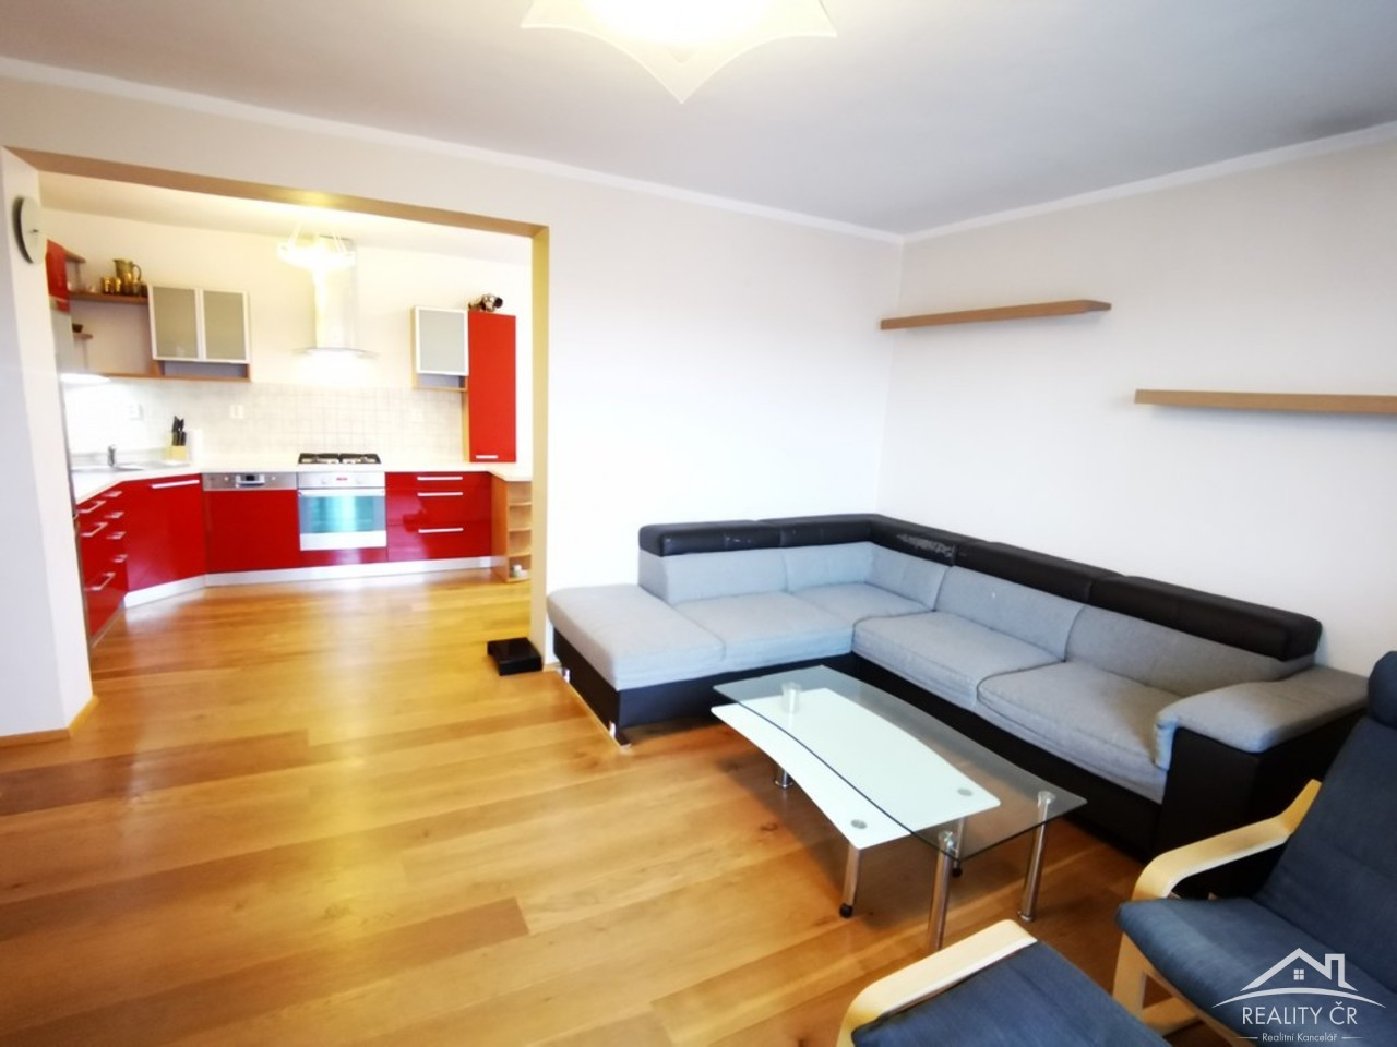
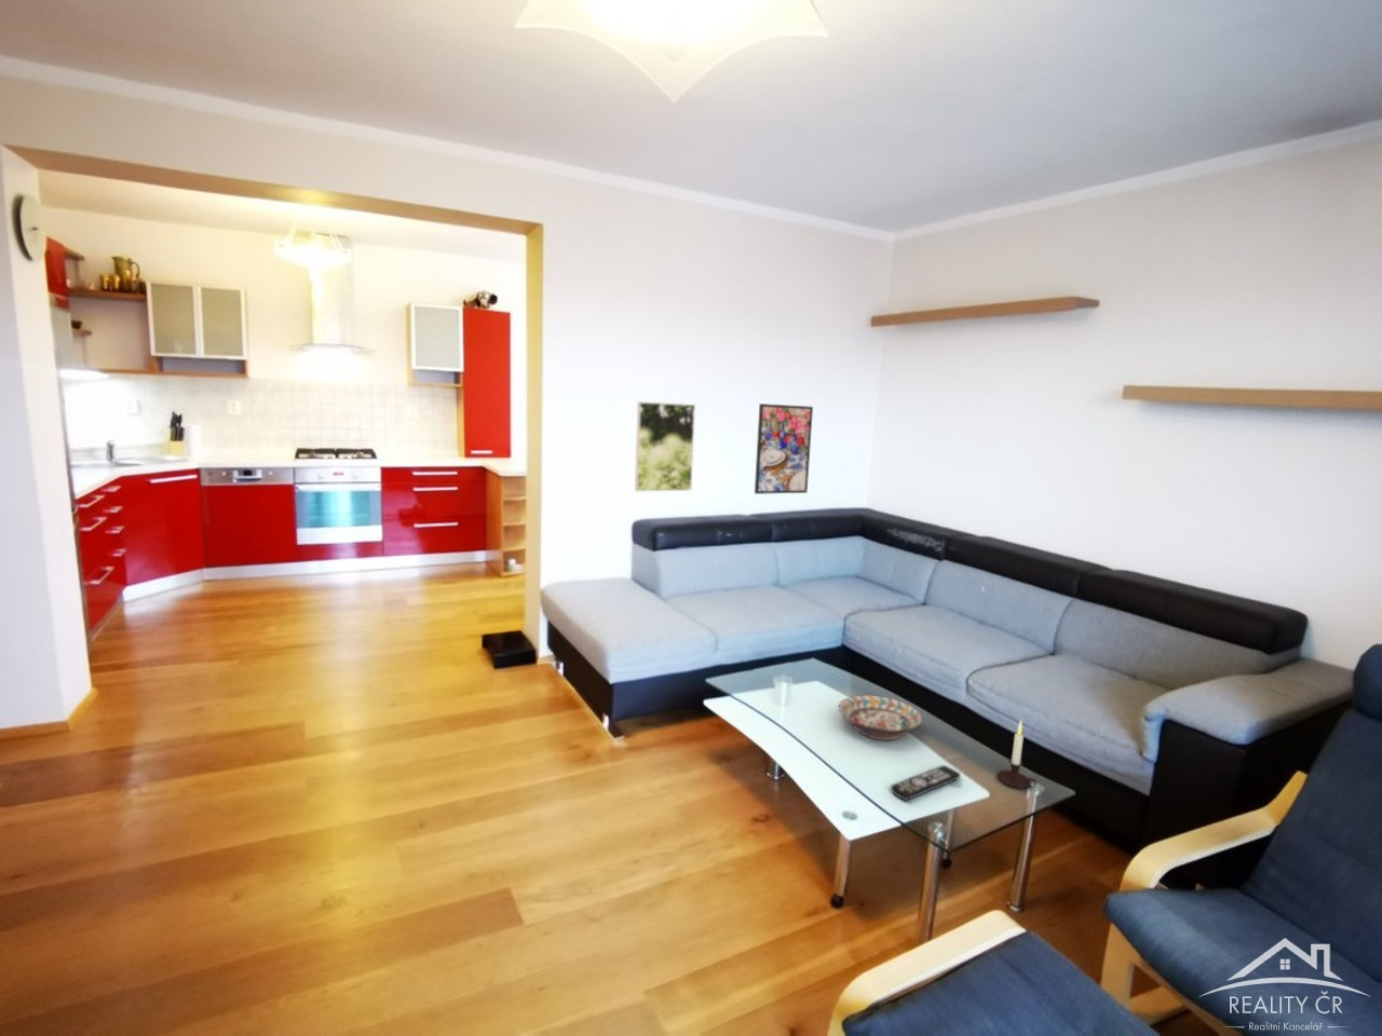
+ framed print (665, 447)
+ candle (1021, 752)
+ decorative bowl (879, 720)
+ remote control (925, 782)
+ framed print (783, 449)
